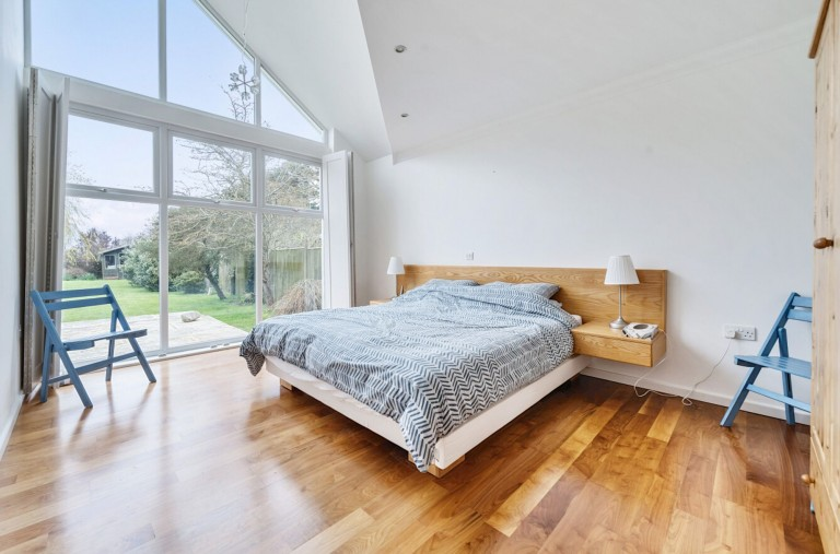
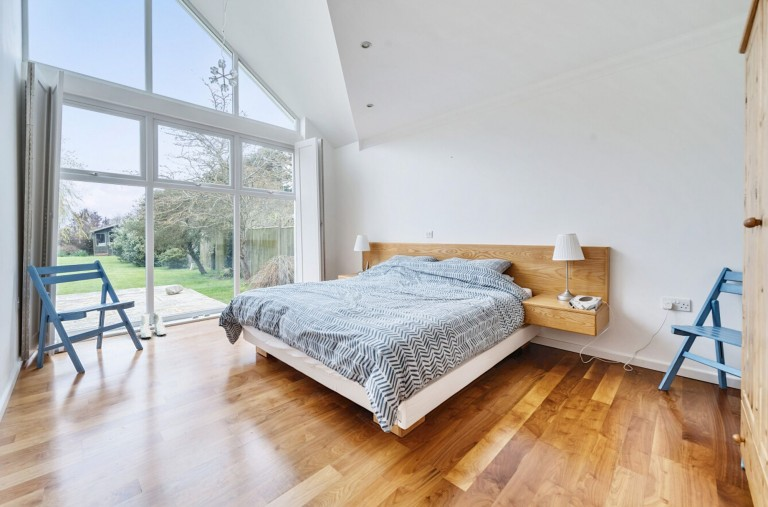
+ boots (154, 324)
